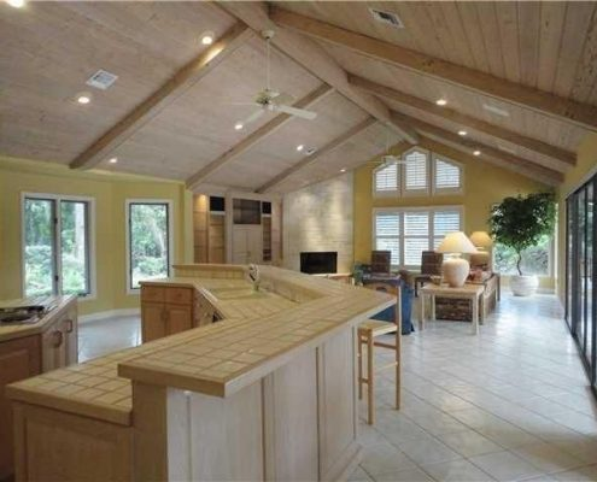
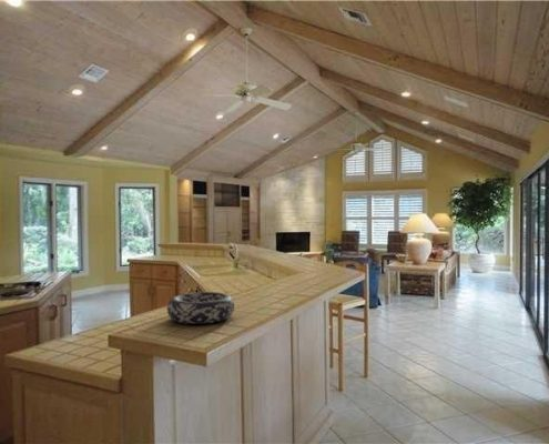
+ decorative bowl (201, 307)
